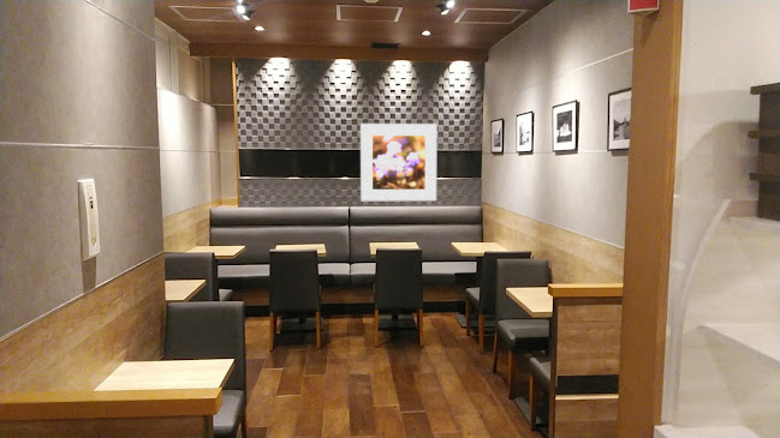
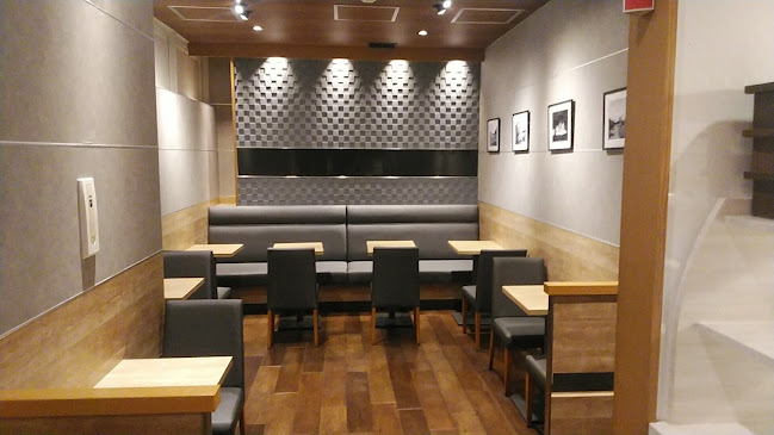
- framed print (398, 162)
